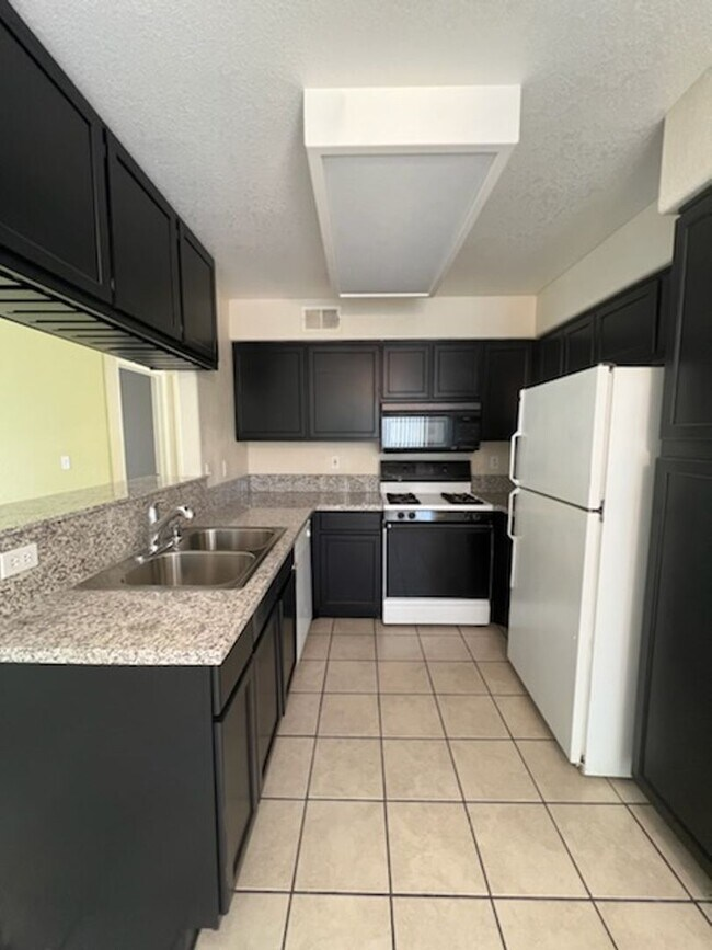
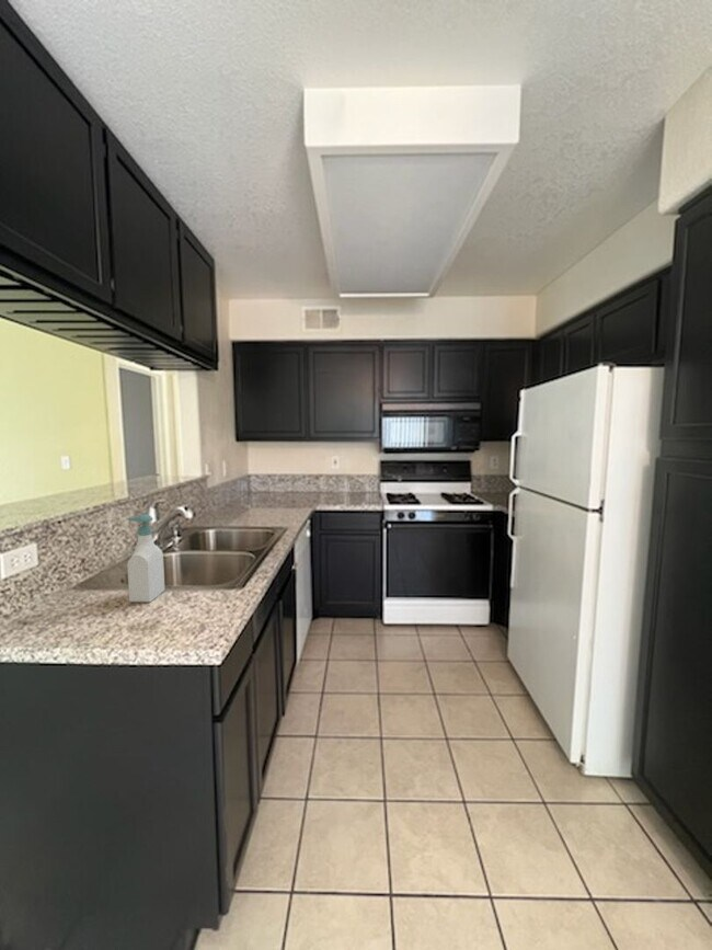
+ soap bottle (142, 556)
